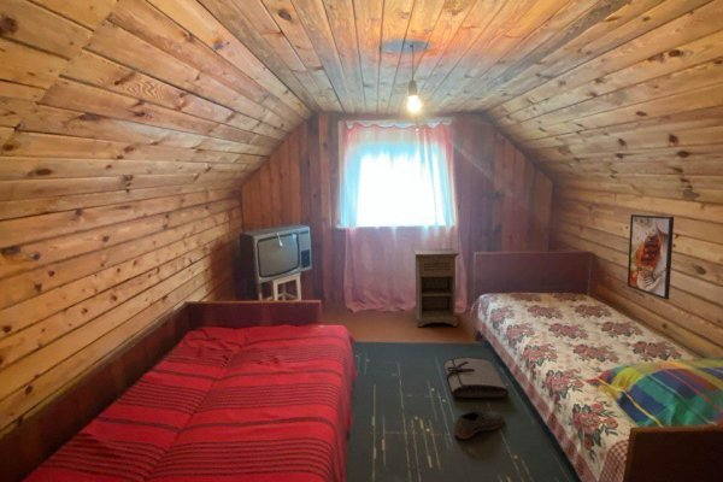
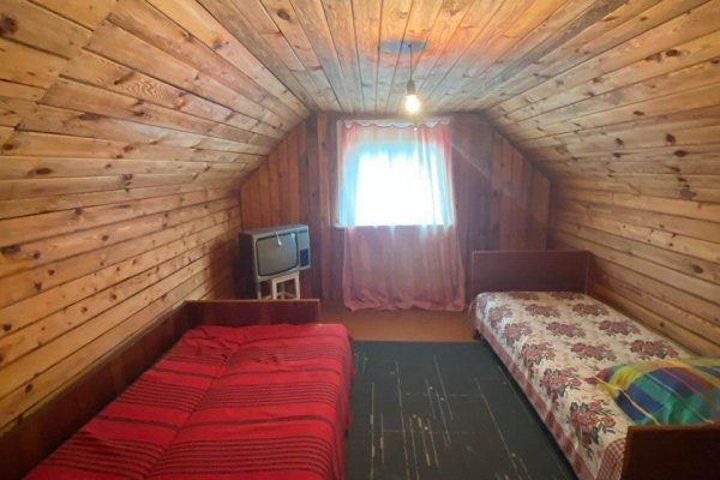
- nightstand (434, 286)
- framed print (648, 254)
- tool roll (472, 371)
- shoe (478, 417)
